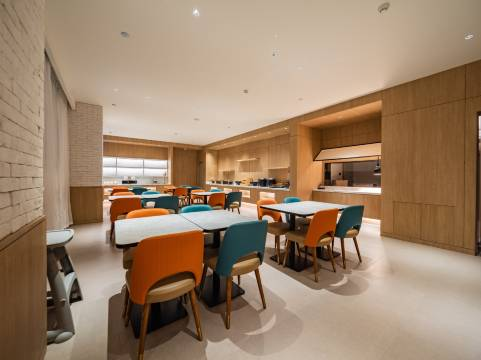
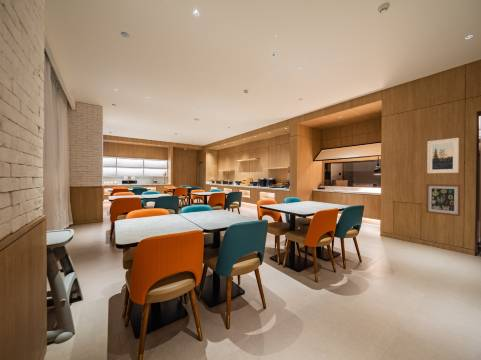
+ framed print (442, 156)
+ wall art (442, 199)
